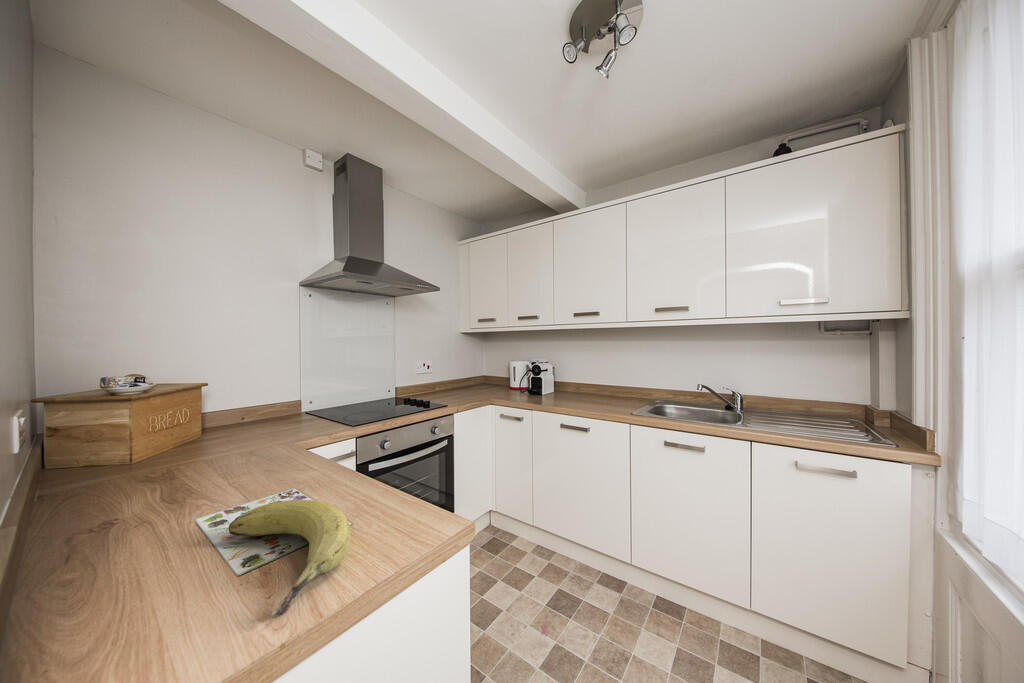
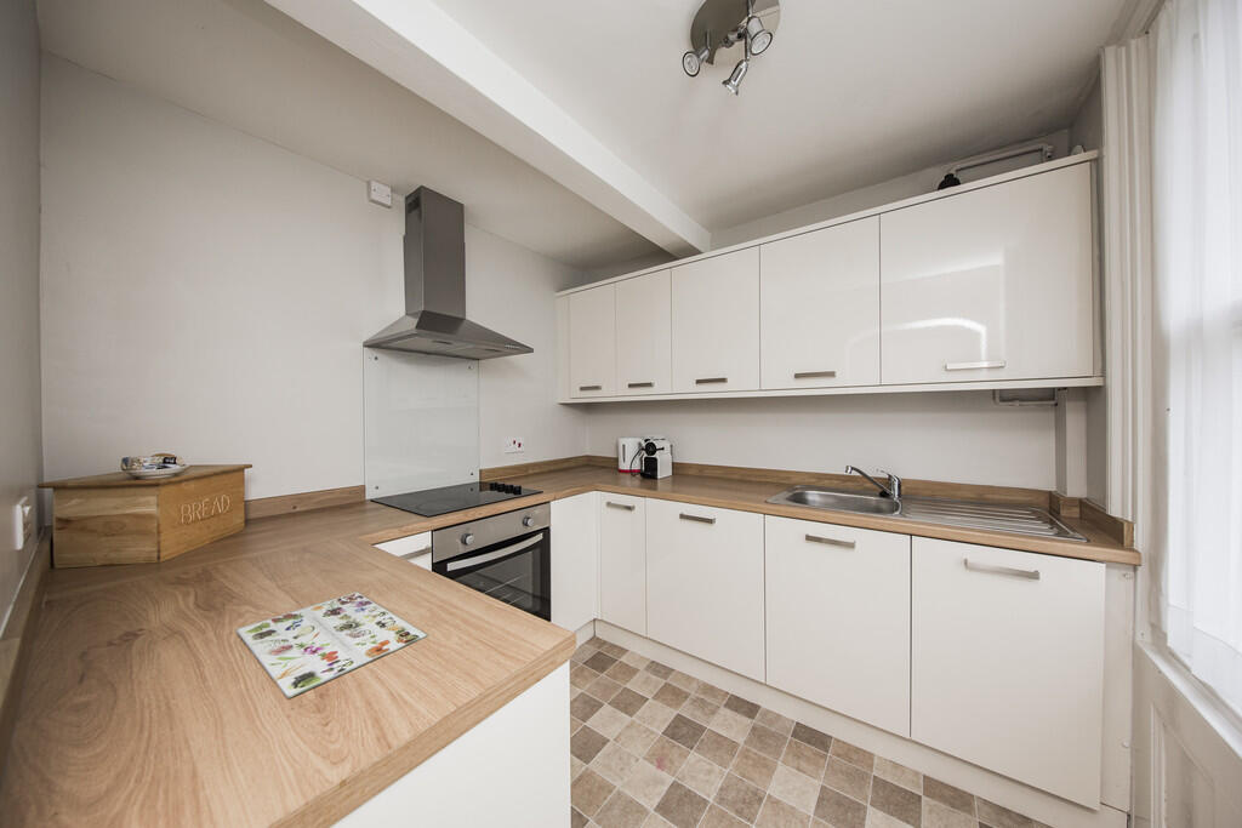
- fruit (283, 532)
